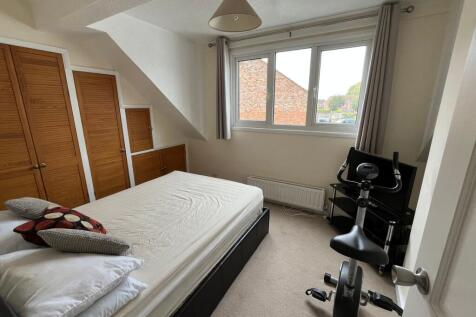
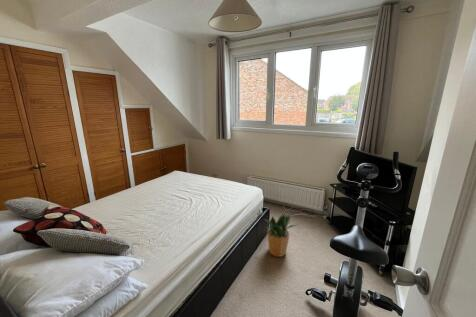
+ potted plant (280, 235)
